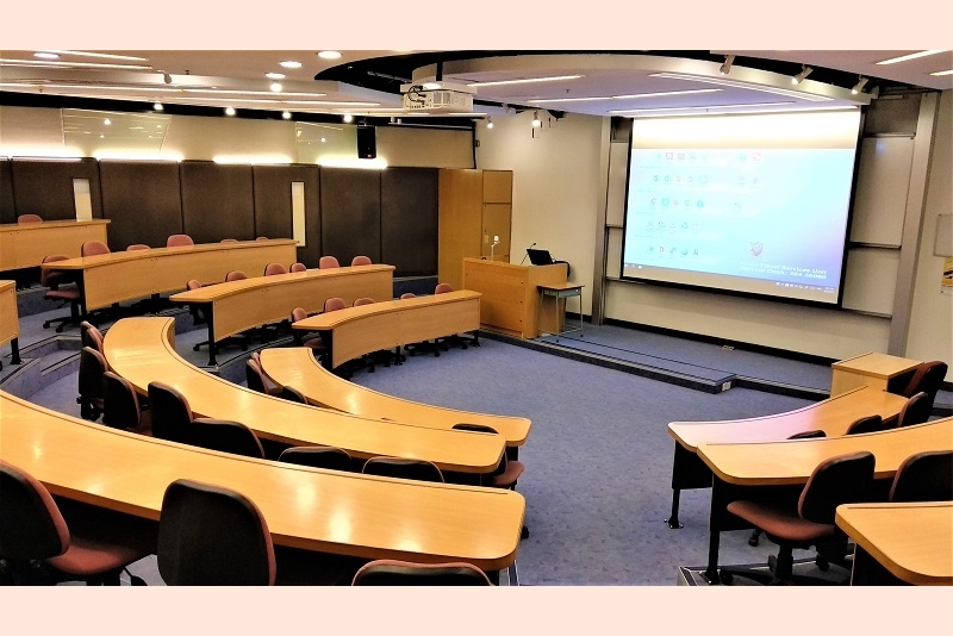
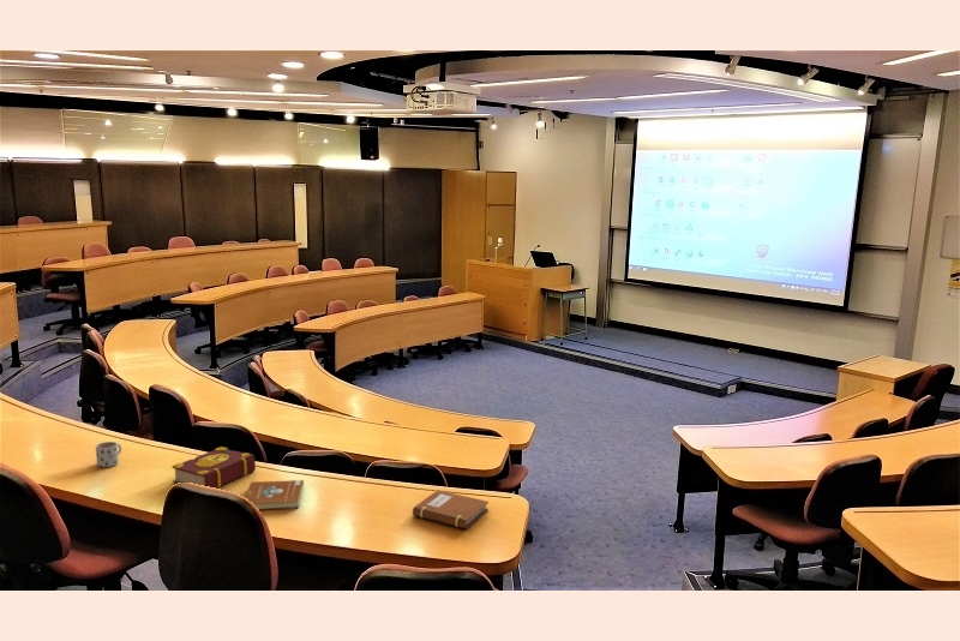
+ notebook (449, 508)
+ mug (109, 453)
+ book (274, 493)
+ book (216, 467)
